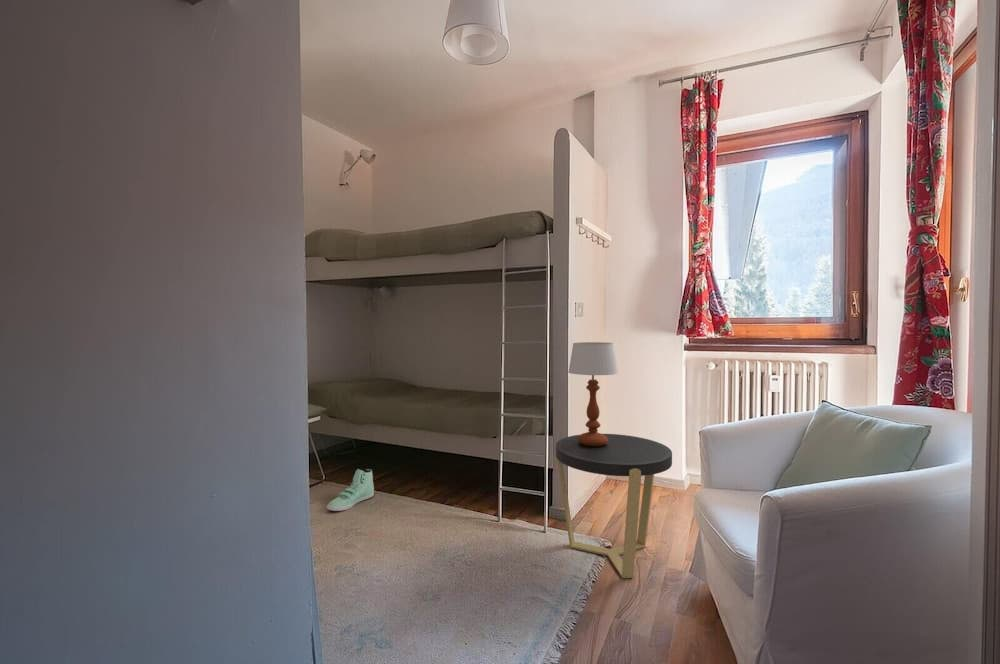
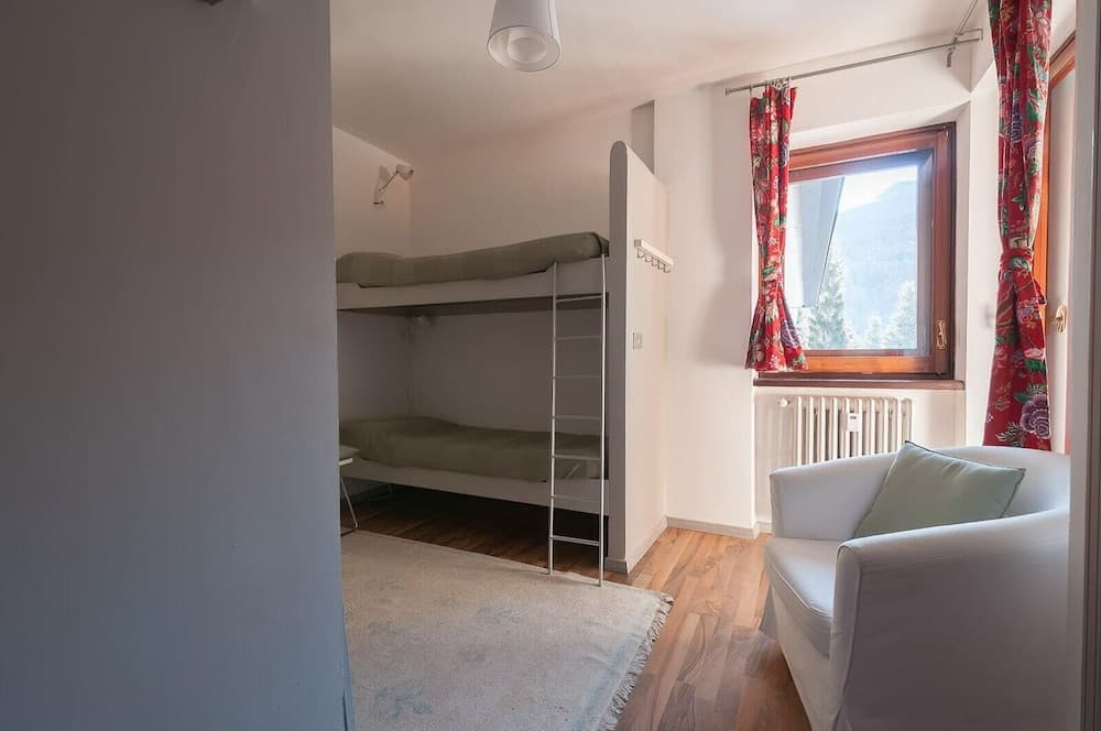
- sneaker (351, 487)
- side table (627, 501)
- table lamp (592, 393)
